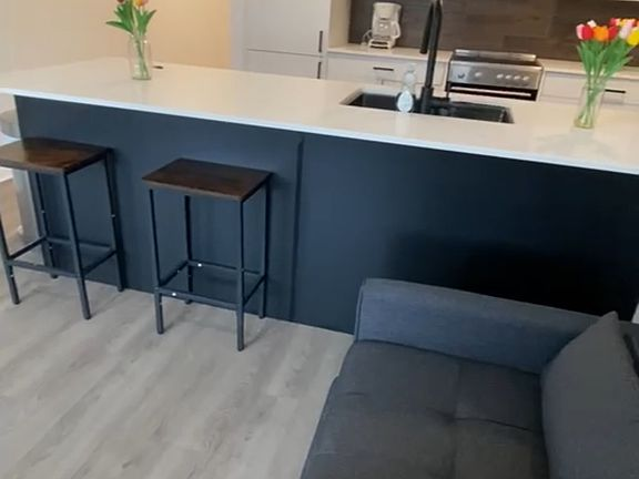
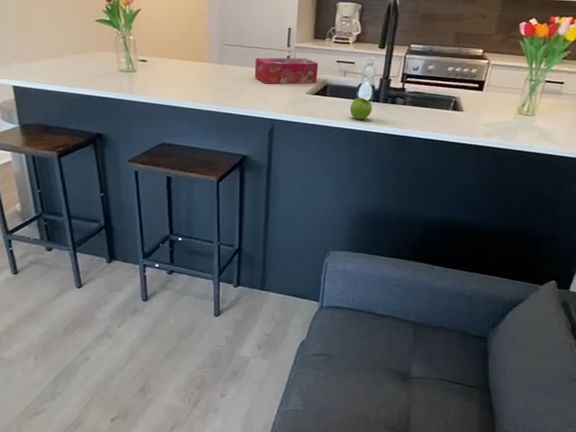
+ tissue box (286, 70)
+ fruit (360, 108)
